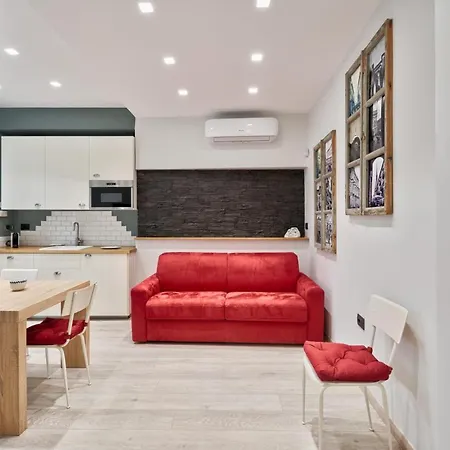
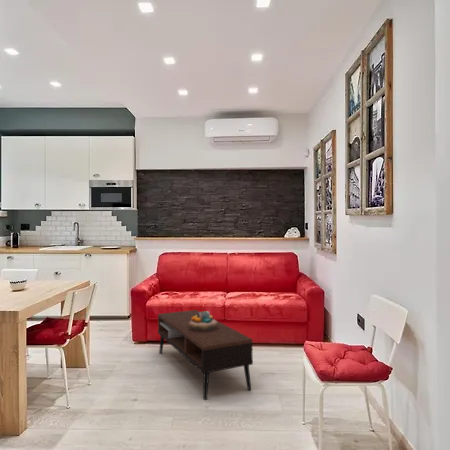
+ coffee table (199, 347)
+ decorative bowl (203, 319)
